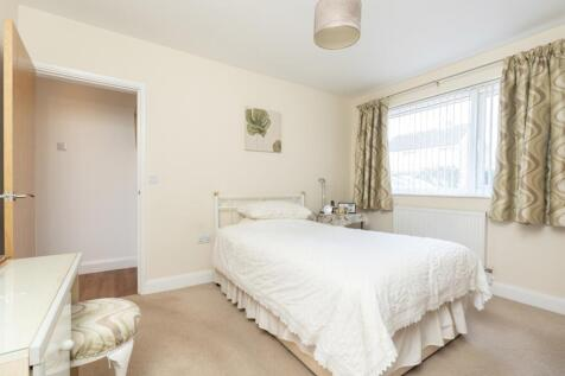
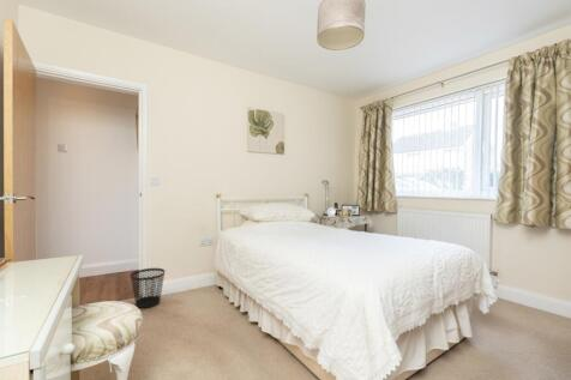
+ wastebasket (148, 288)
